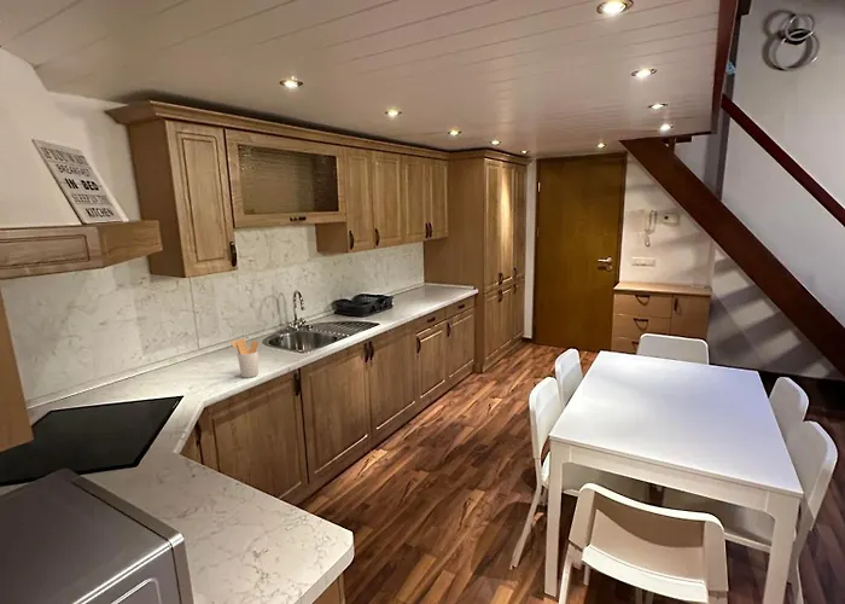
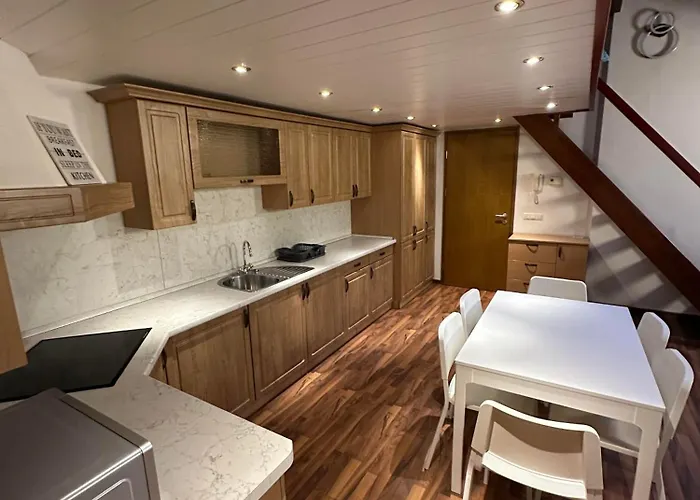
- utensil holder (245, 356)
